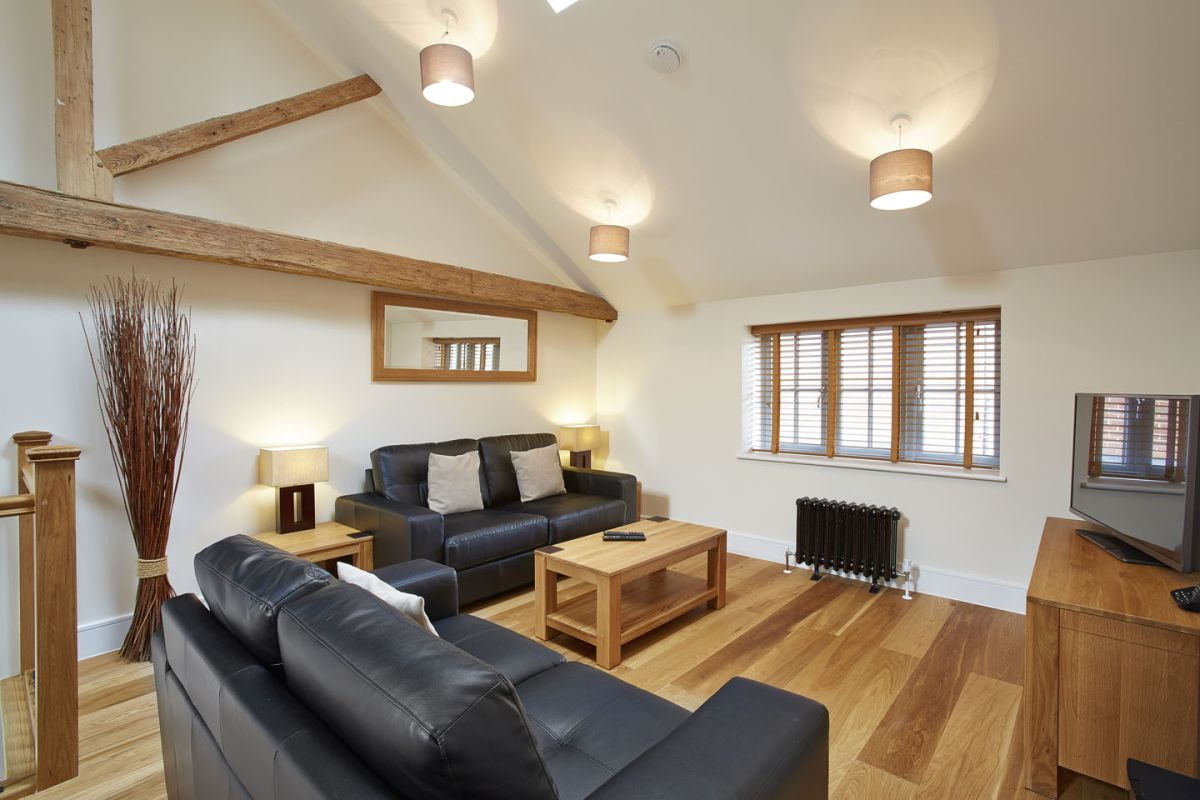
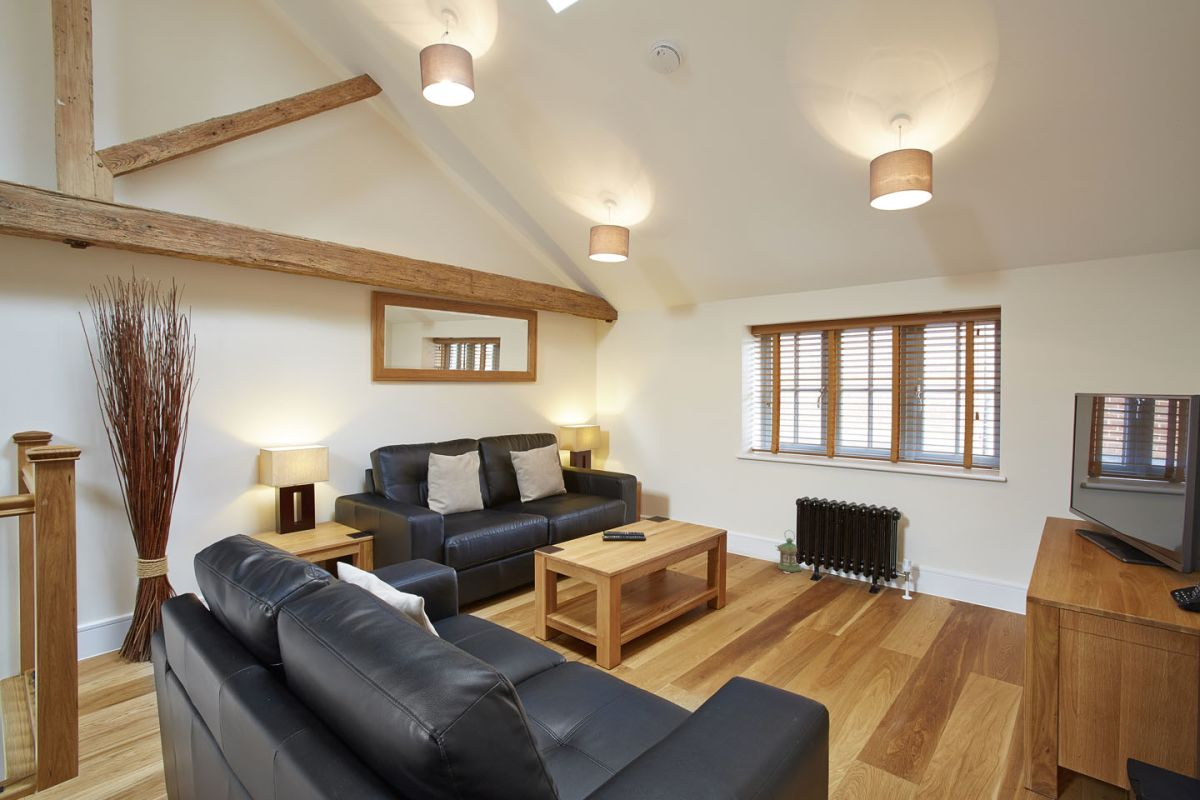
+ lantern (789, 549)
